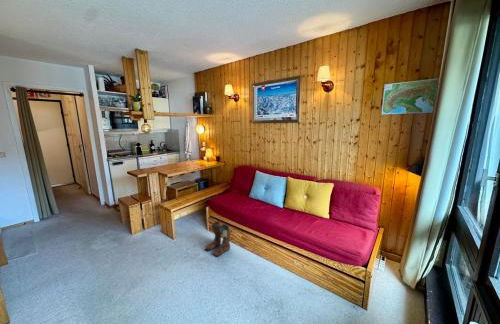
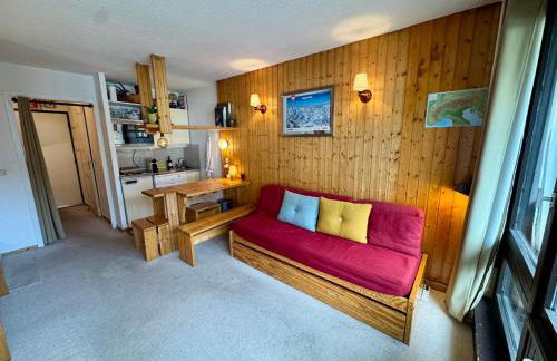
- boots (219, 237)
